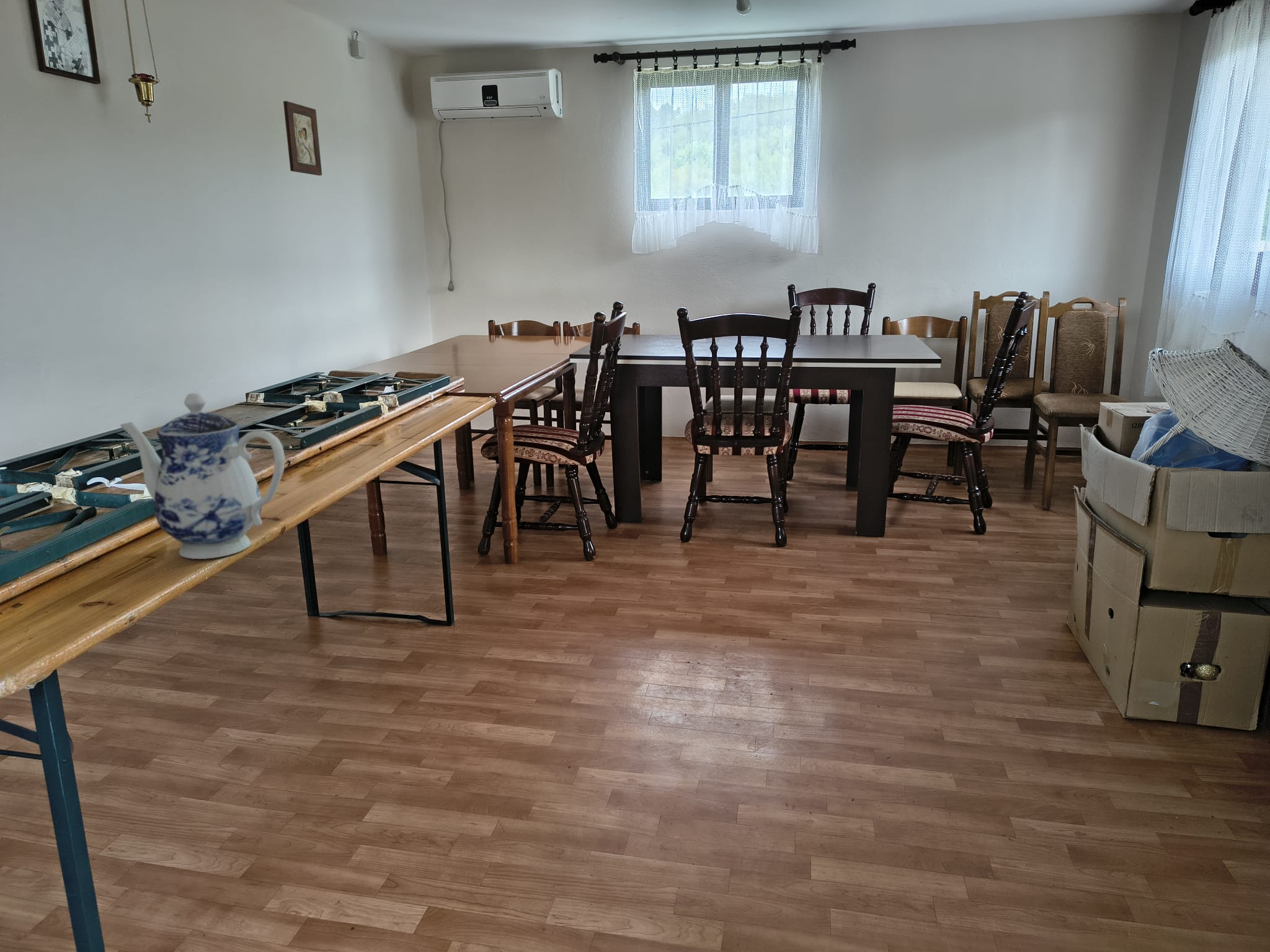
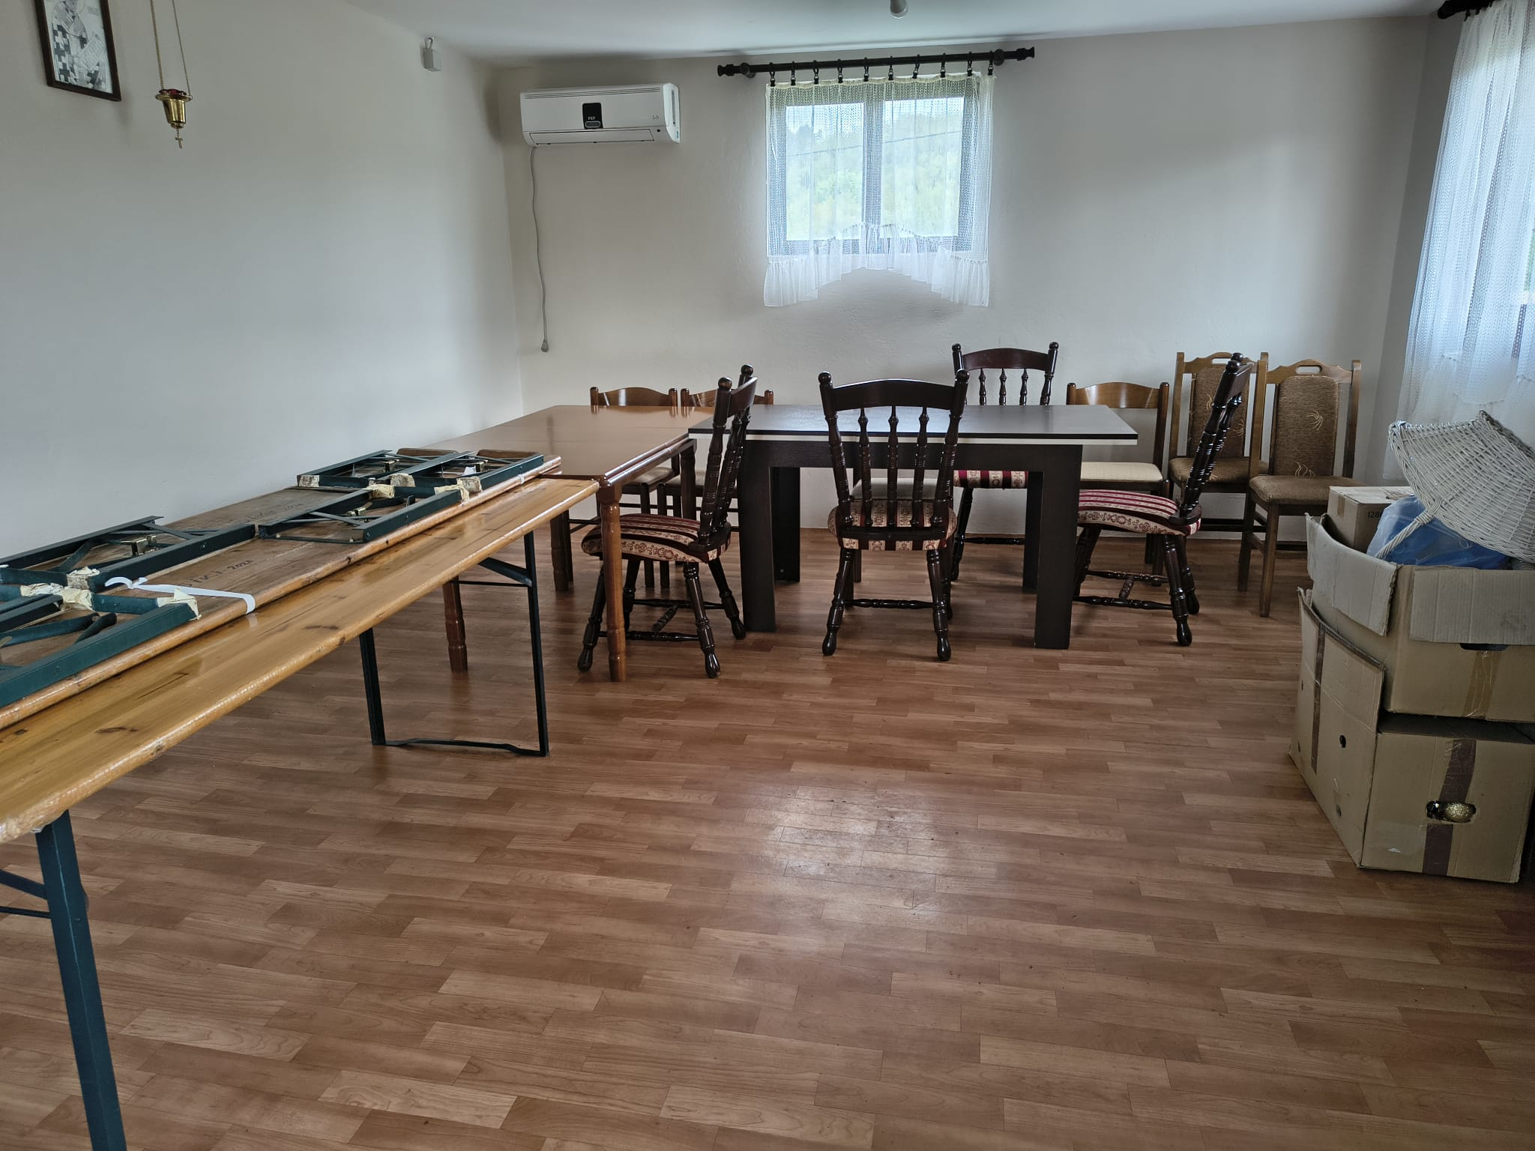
- religious icon (304, 139)
- teapot (205, 472)
